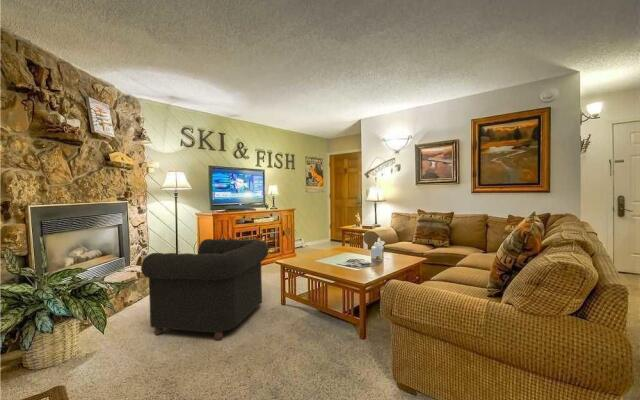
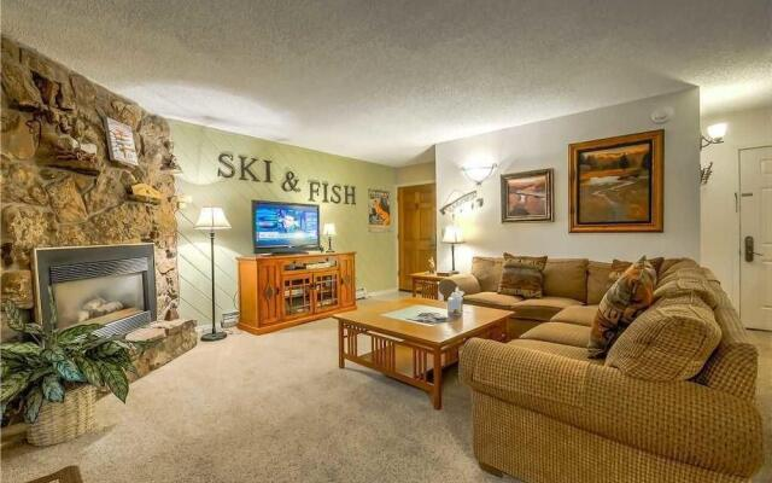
- armchair (216, 281)
